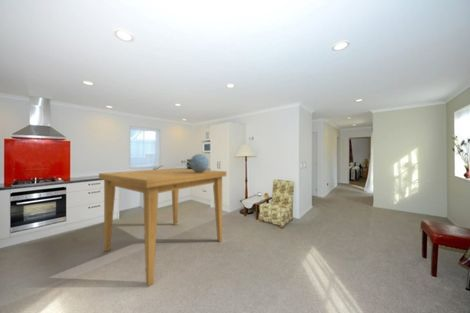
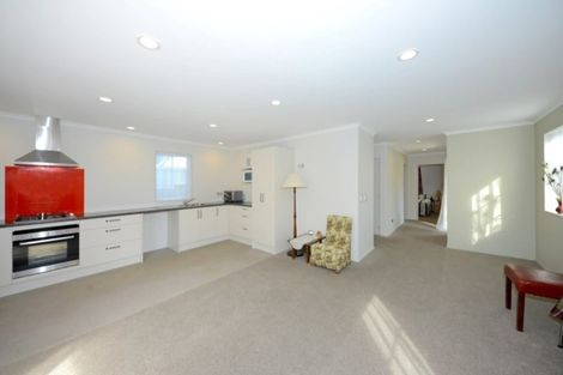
- dining table (172, 206)
- decorative globe (199, 163)
